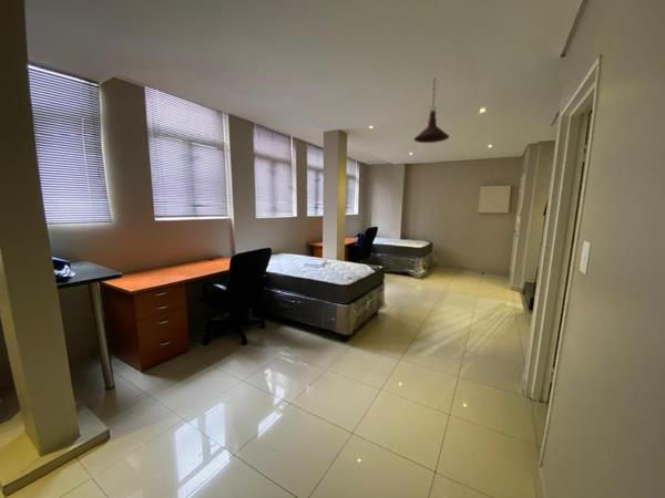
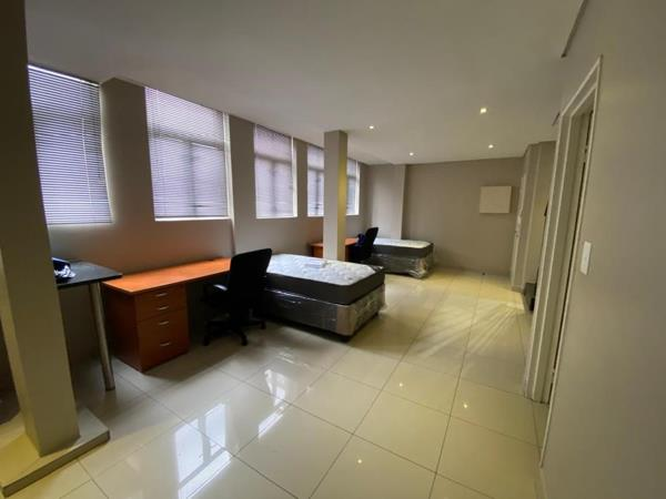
- pendant light (432, 110)
